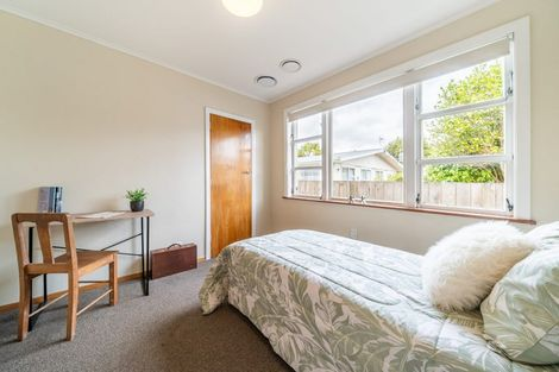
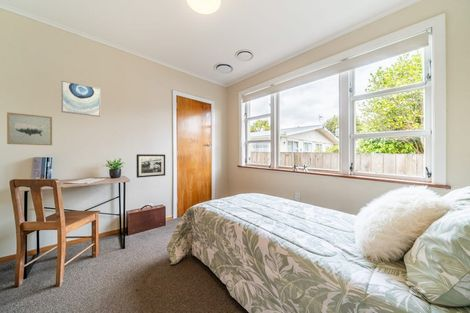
+ wall art (31, 129)
+ picture frame (151, 165)
+ wall art (81, 99)
